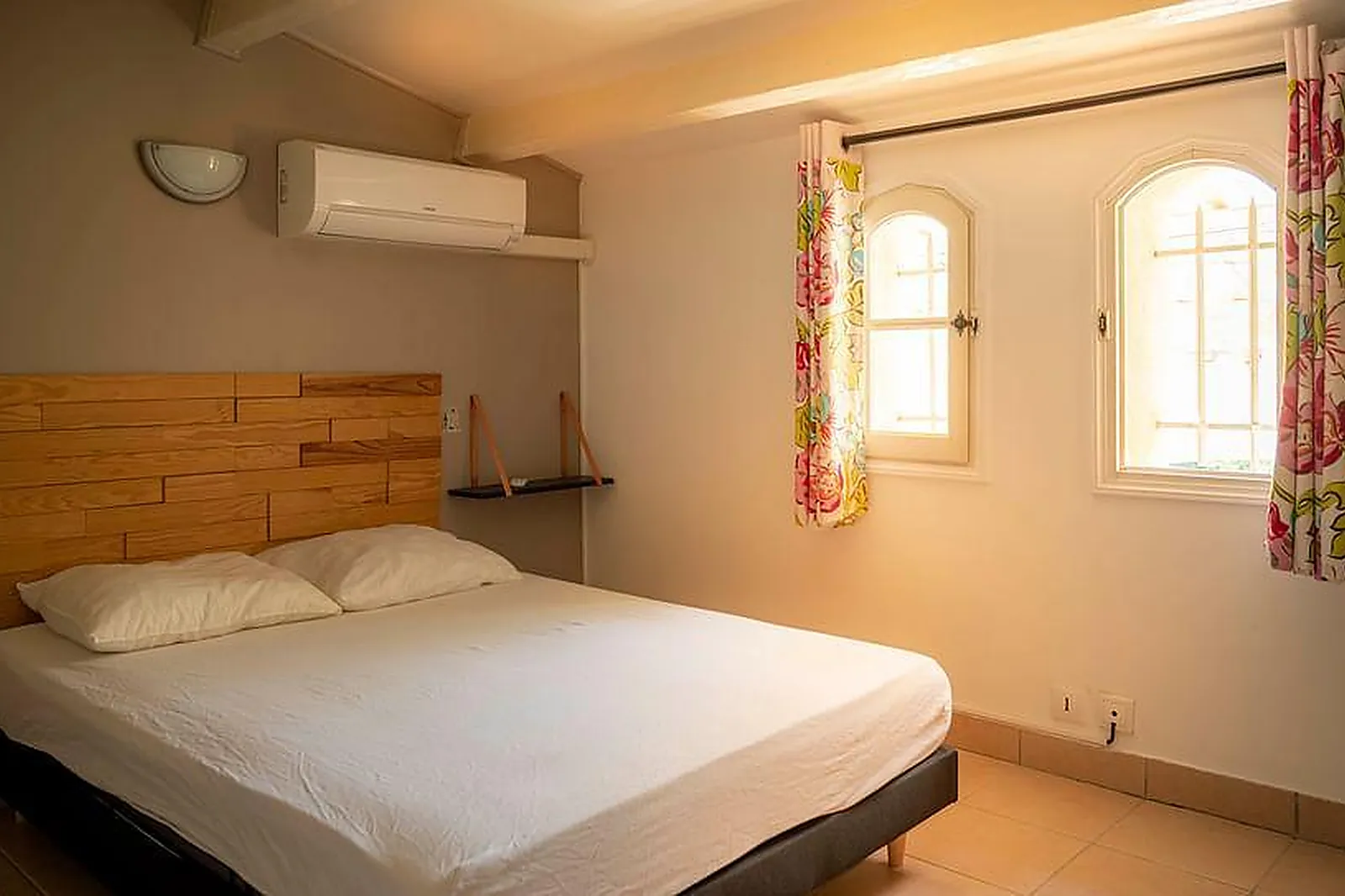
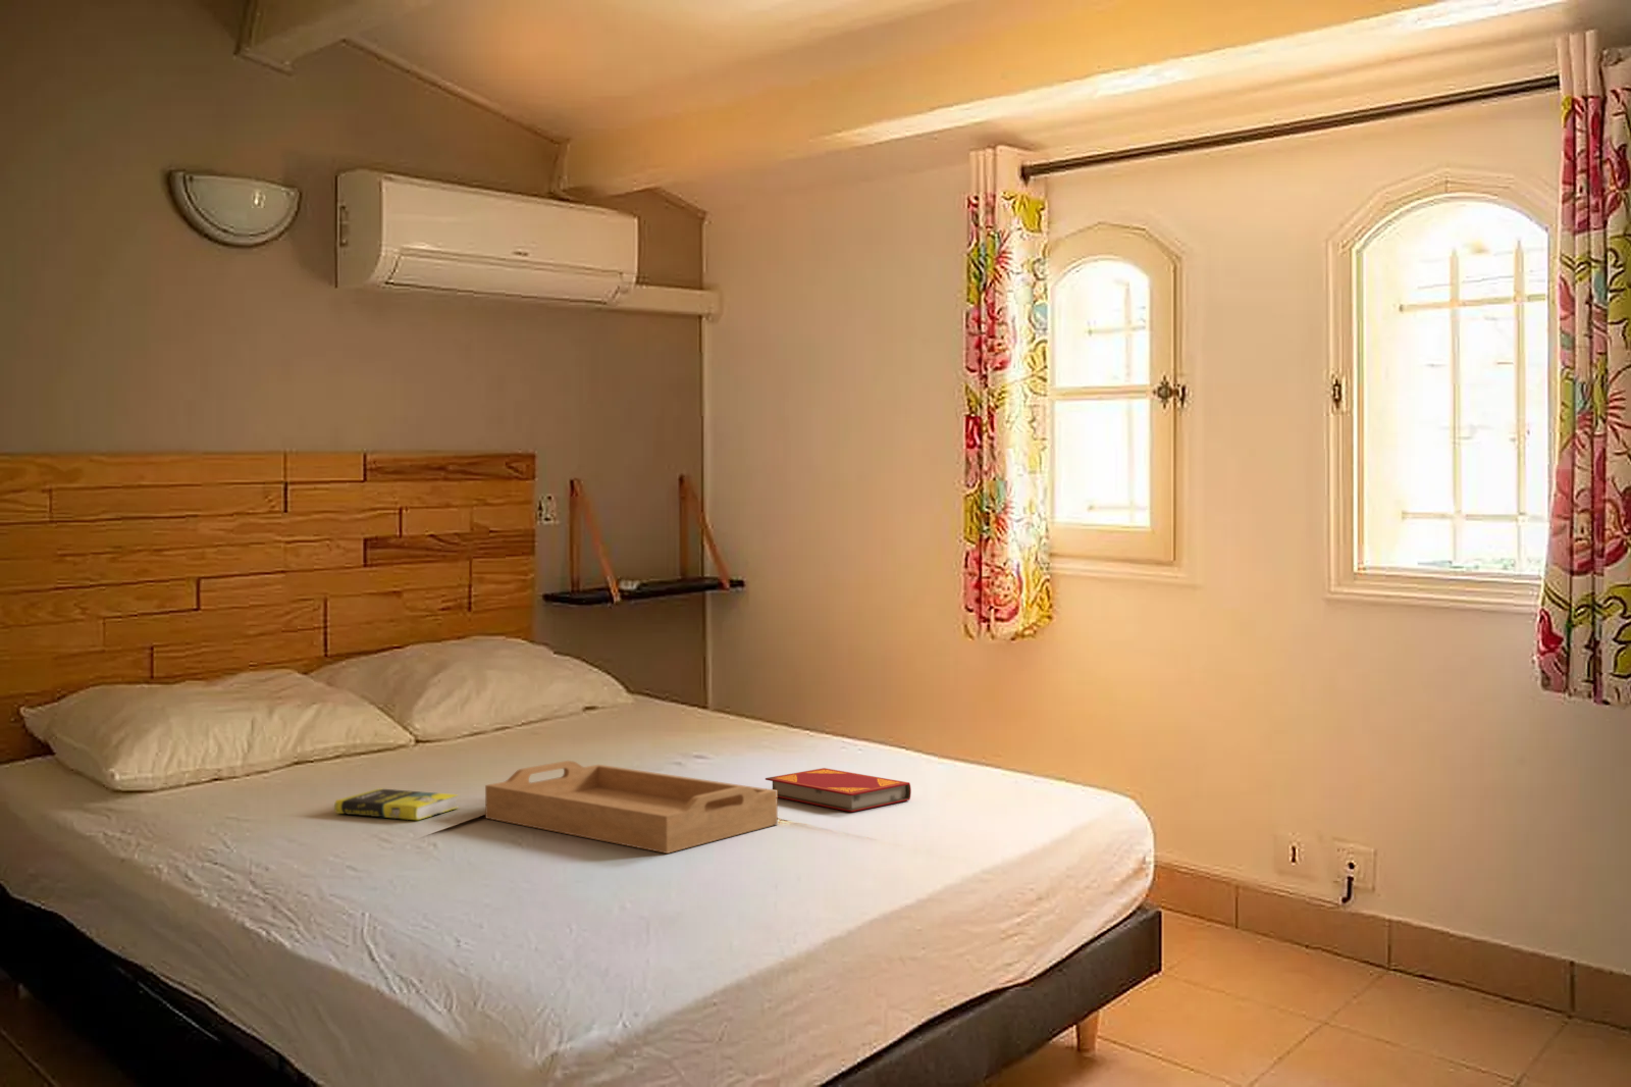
+ hardback book (837, 789)
+ book (397, 803)
+ serving tray (629, 798)
